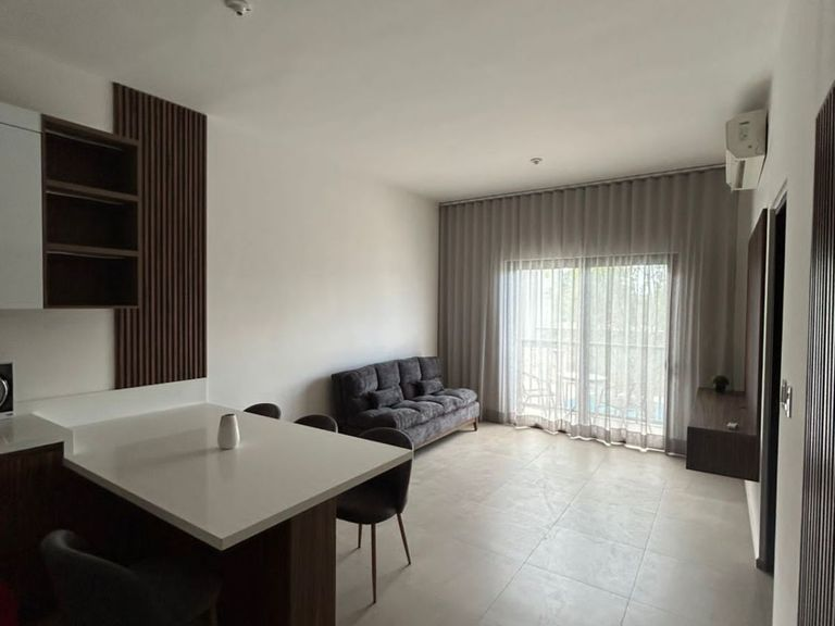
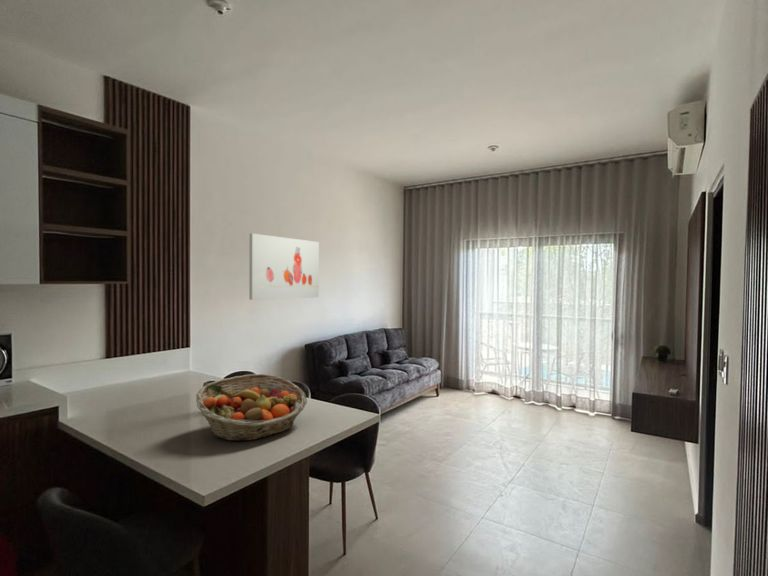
+ wall art (287, 268)
+ fruit basket (253, 405)
